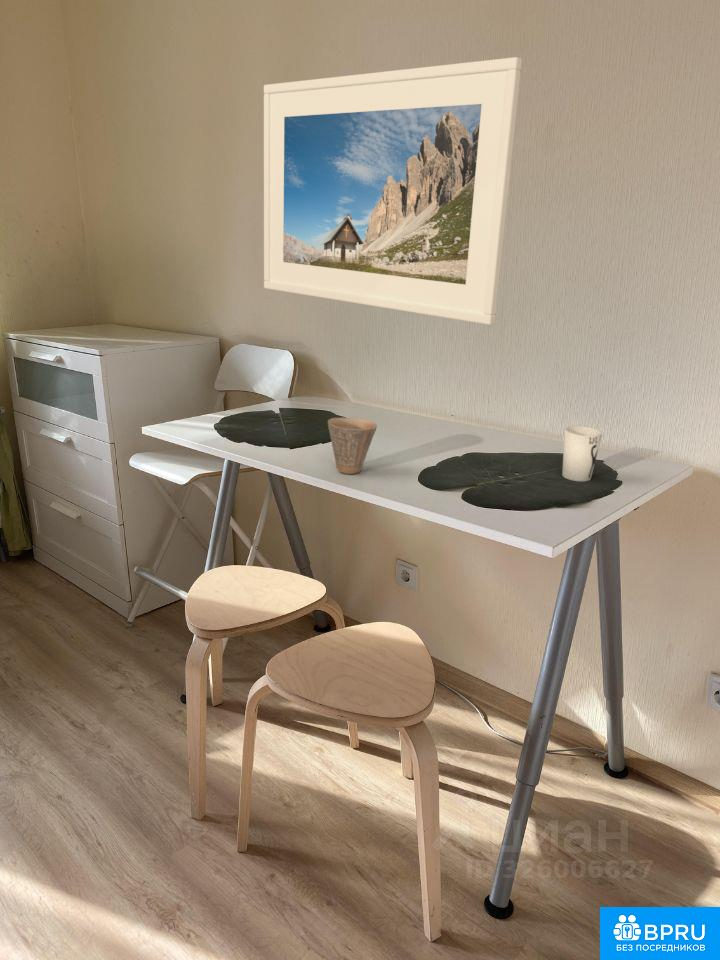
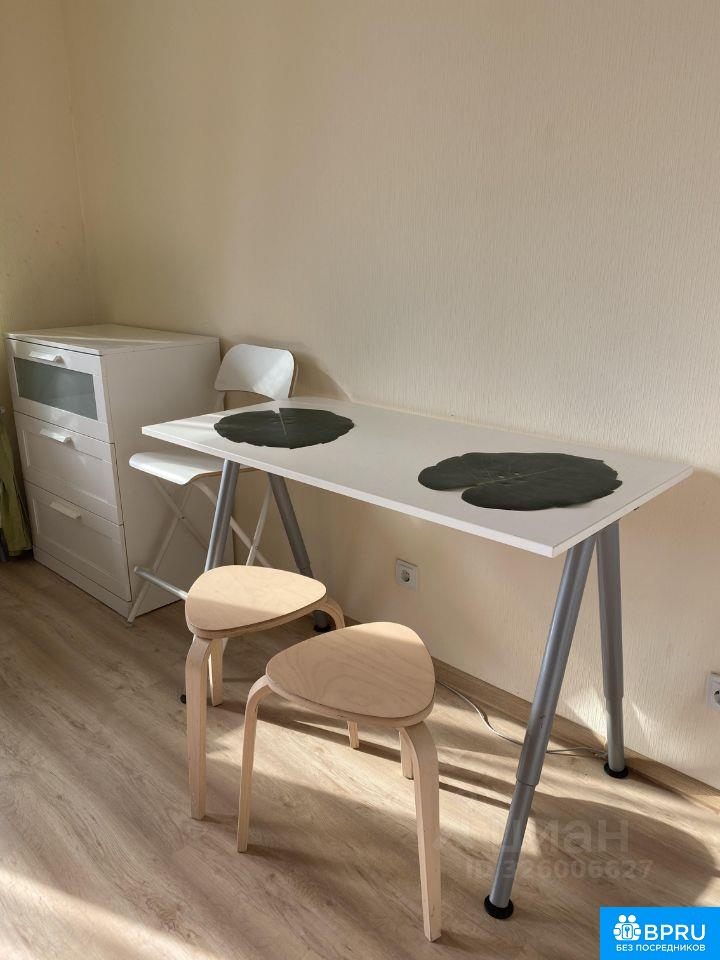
- cup (579, 454)
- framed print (369, 194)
- cup (351, 446)
